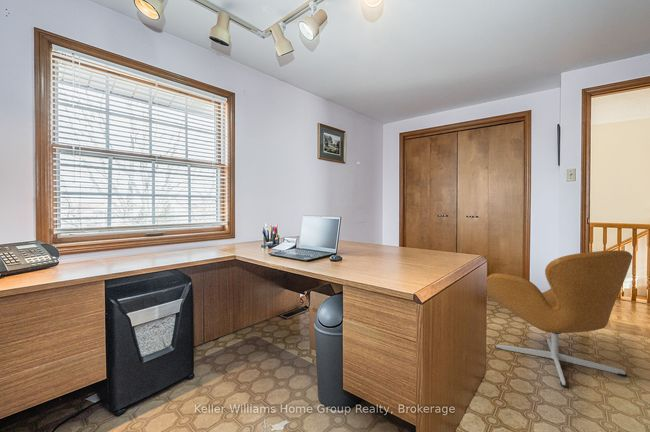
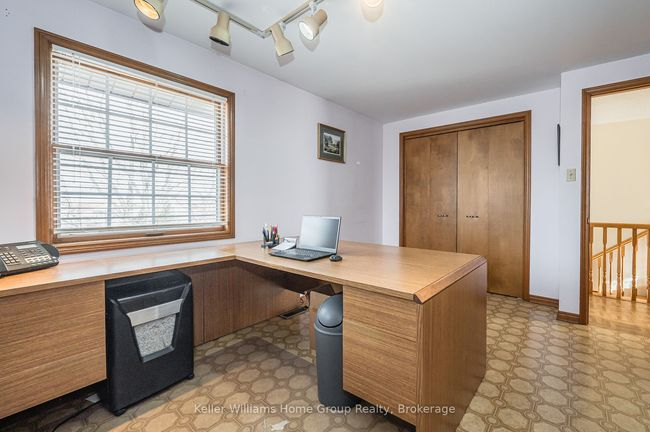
- armchair (558, 303)
